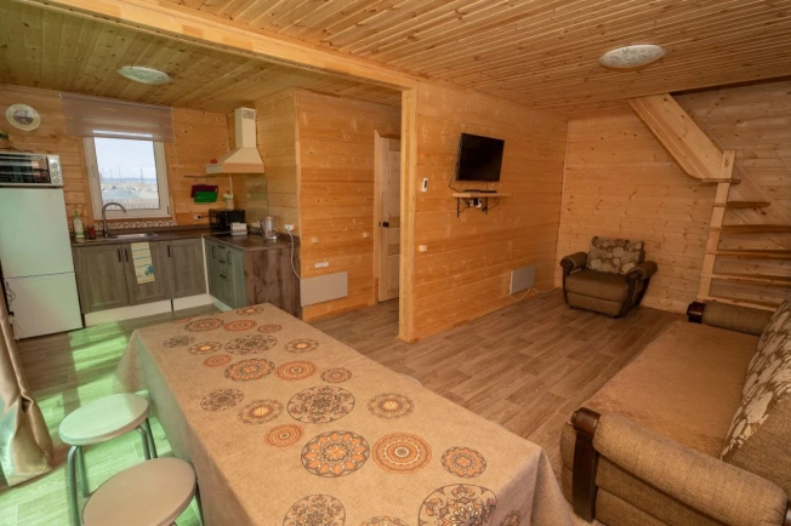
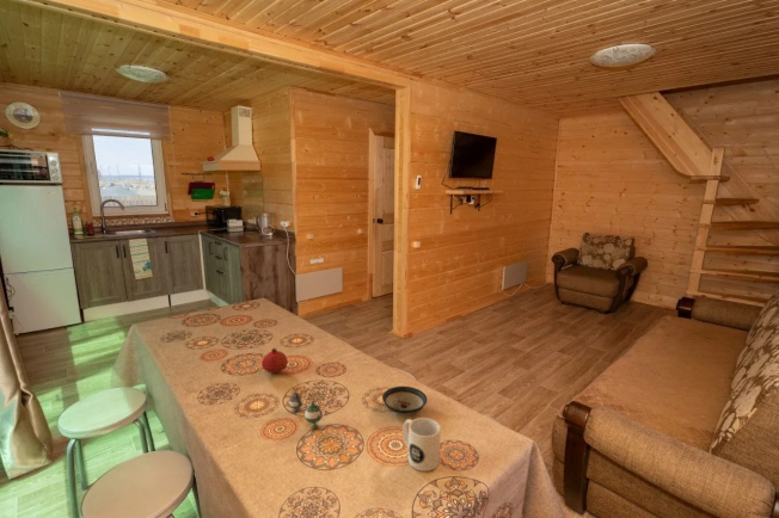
+ fruit (275, 359)
+ saucer (404, 402)
+ teapot (307, 407)
+ mug (418, 439)
